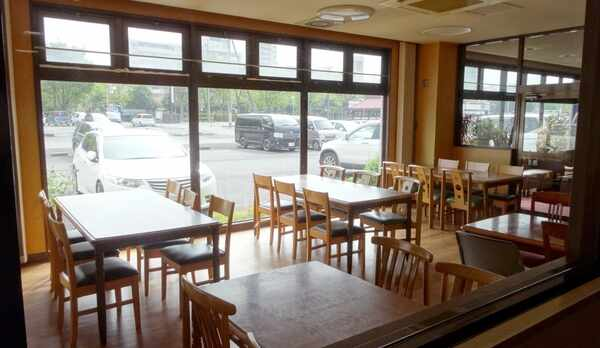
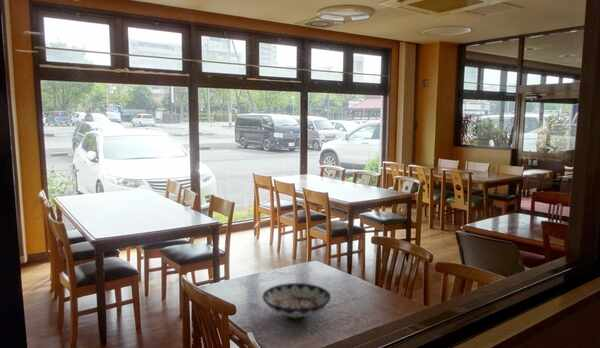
+ bowl (296, 305)
